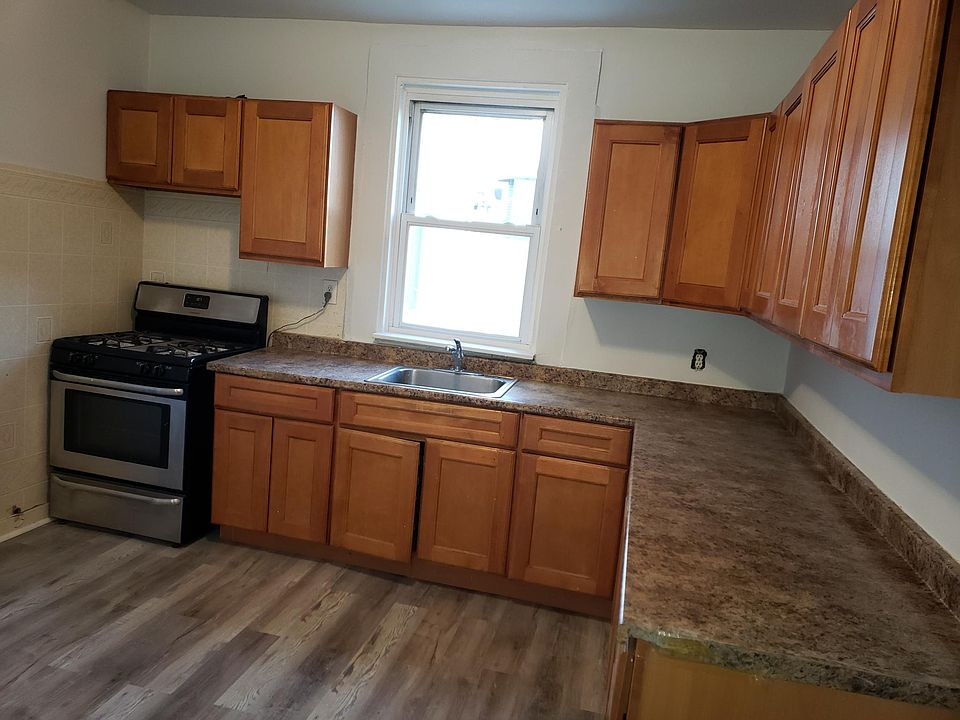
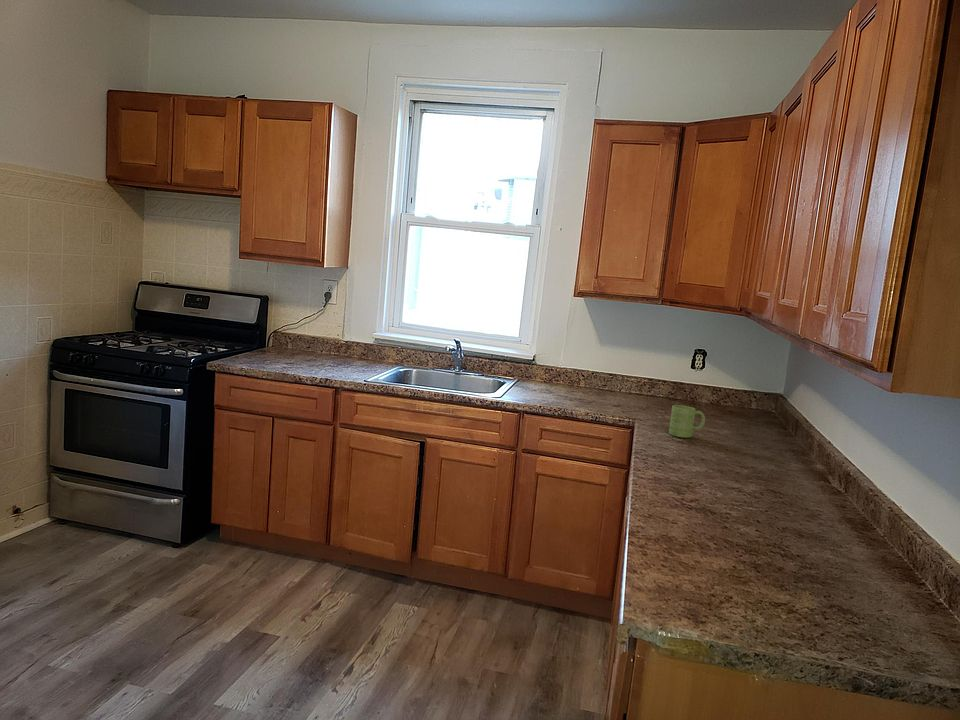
+ mug (687, 421)
